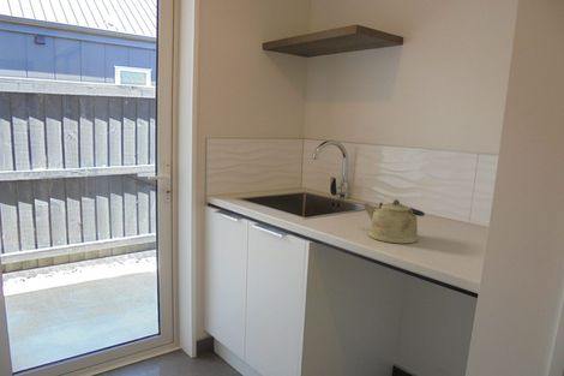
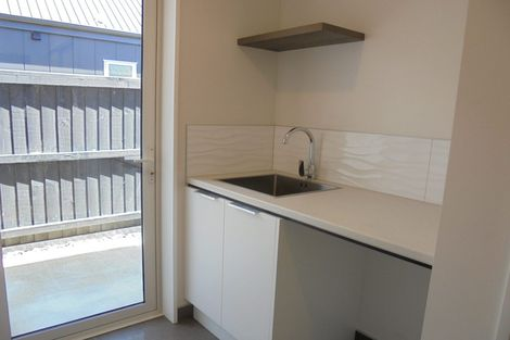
- kettle (389, 216)
